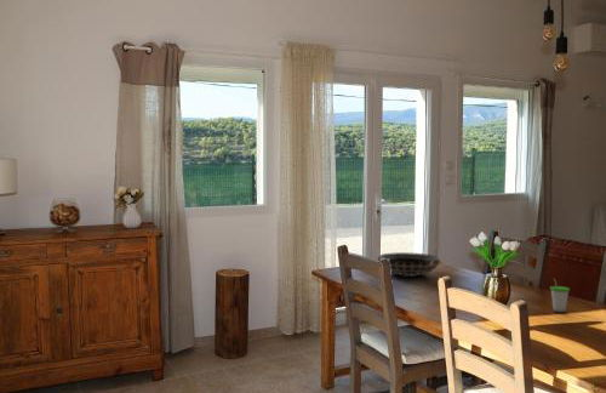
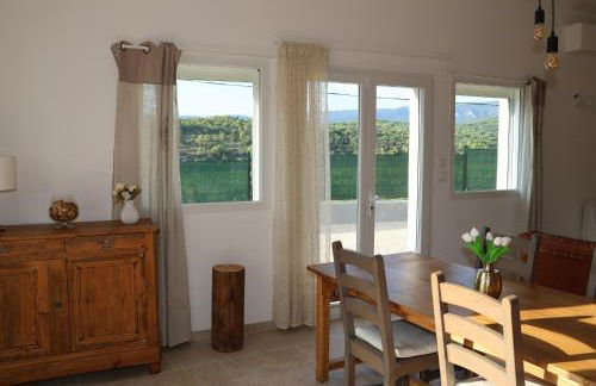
- cup (559, 294)
- decorative bowl (408, 266)
